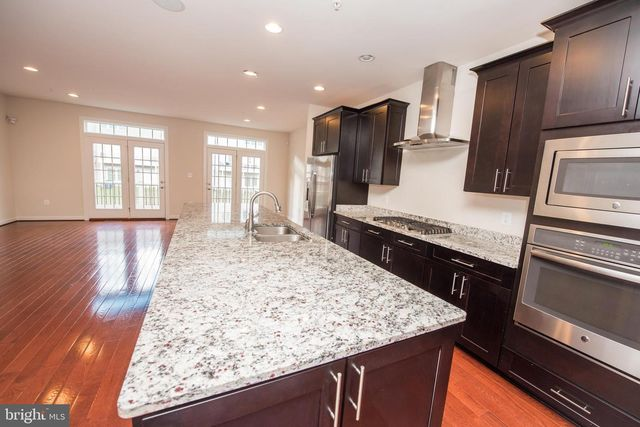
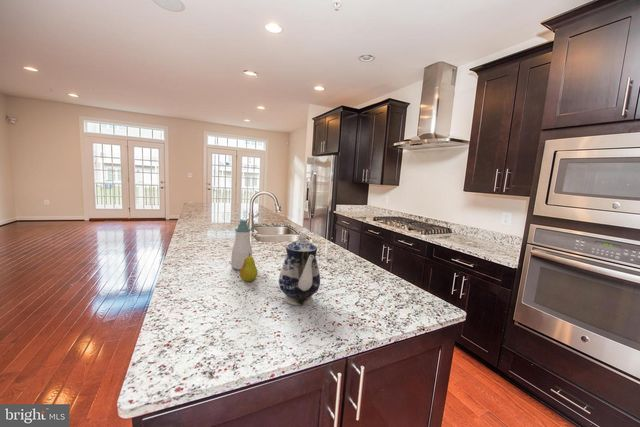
+ teapot (300, 266)
+ fruit (249, 266)
+ soap bottle (242, 243)
